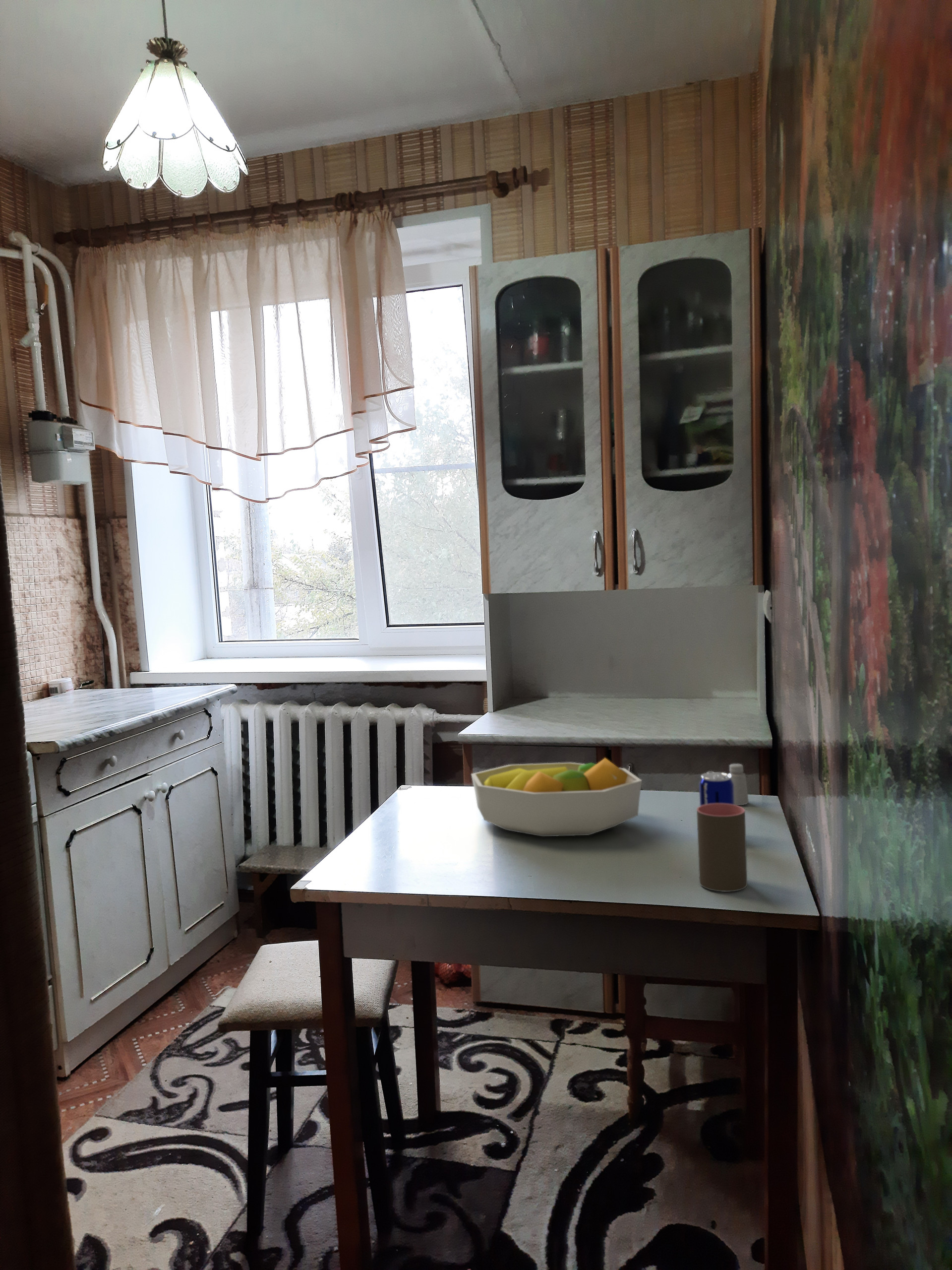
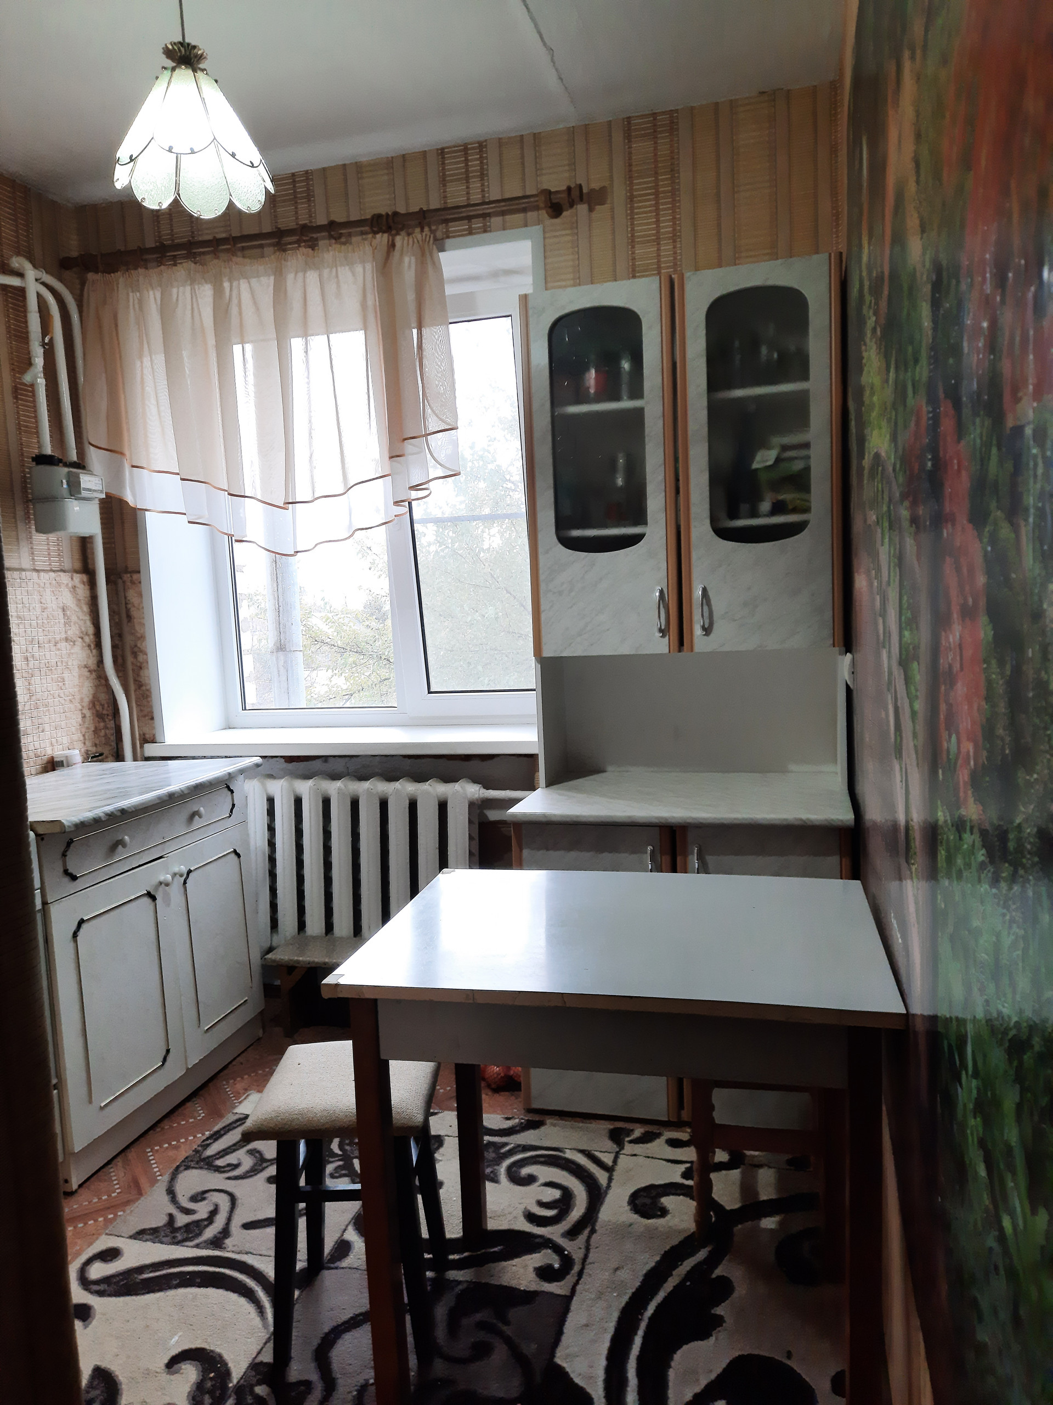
- beer can (717, 803)
- saltshaker (737, 783)
- fruit bowl (554, 789)
- cup (721, 846)
